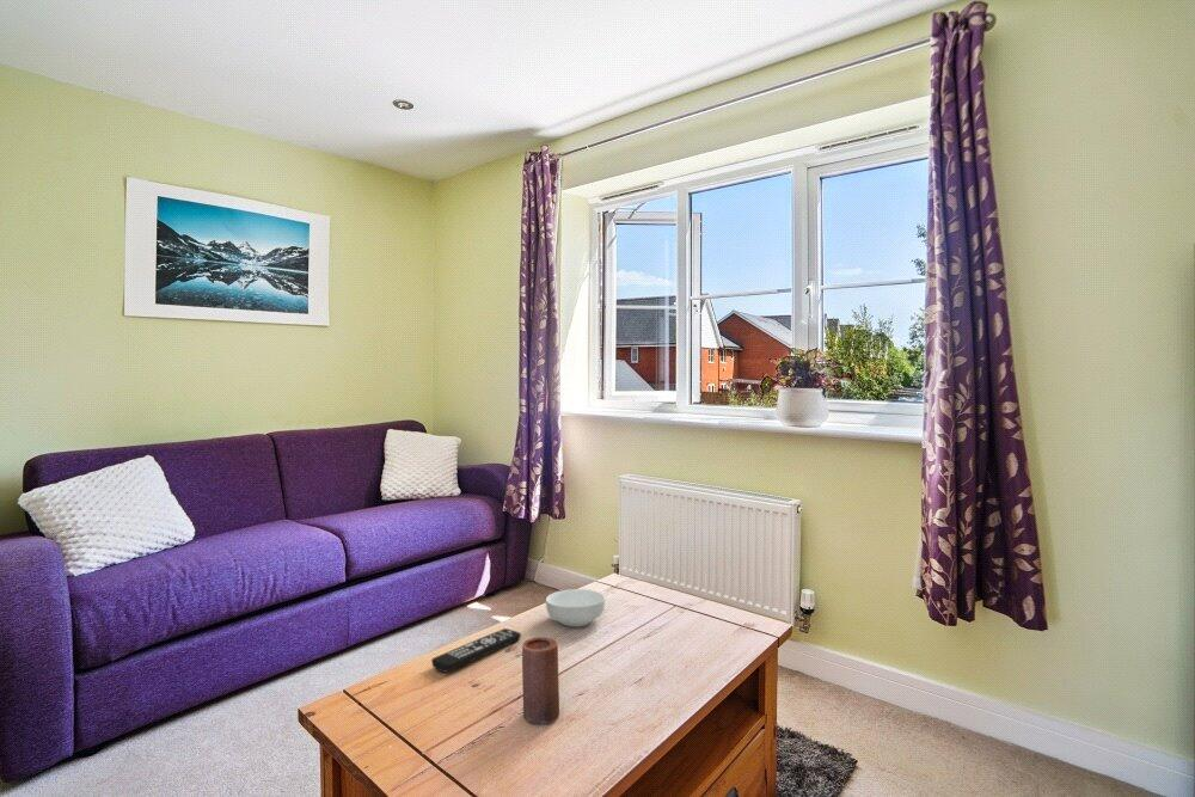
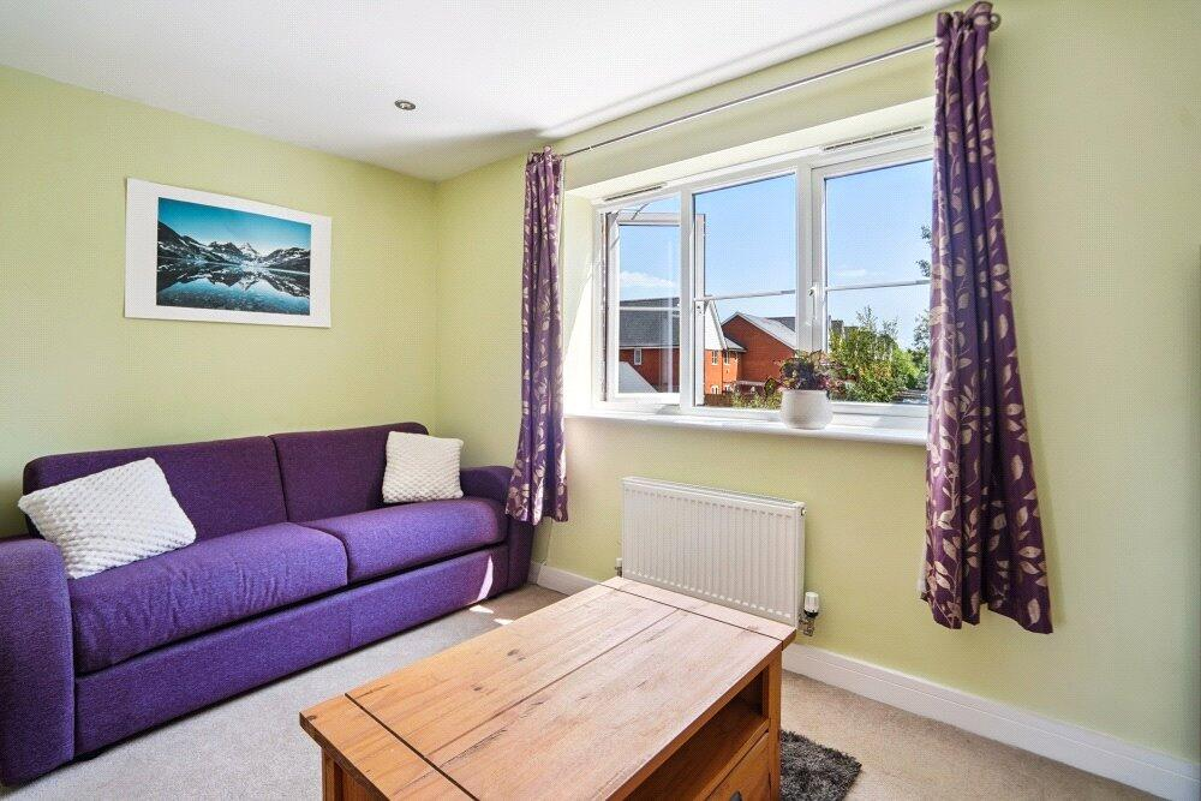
- remote control (478, 649)
- cereal bowl (575, 609)
- candle (540, 679)
